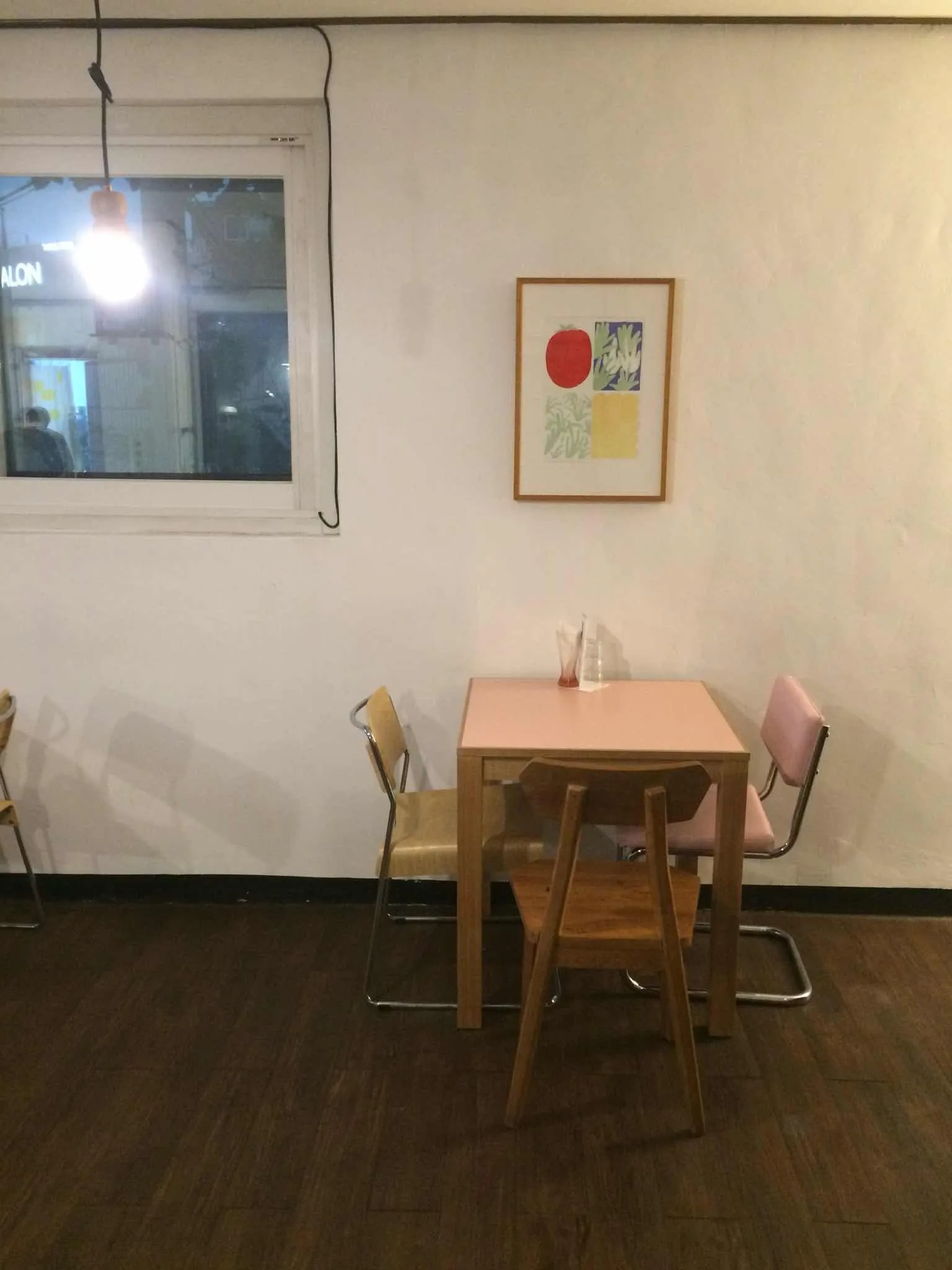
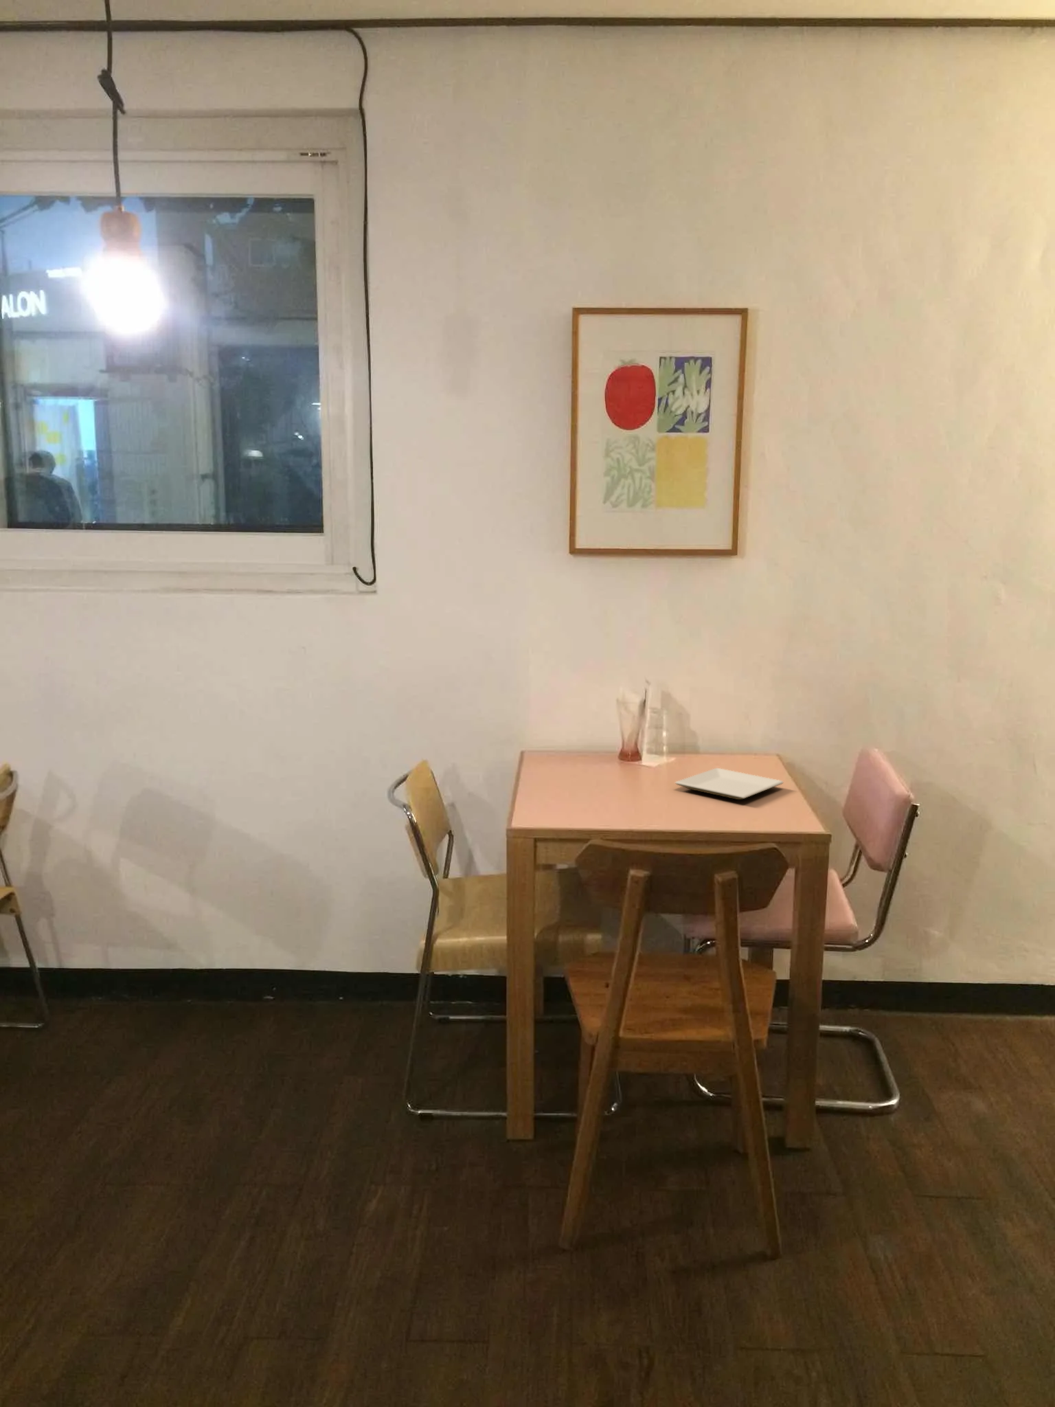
+ plate (729, 785)
